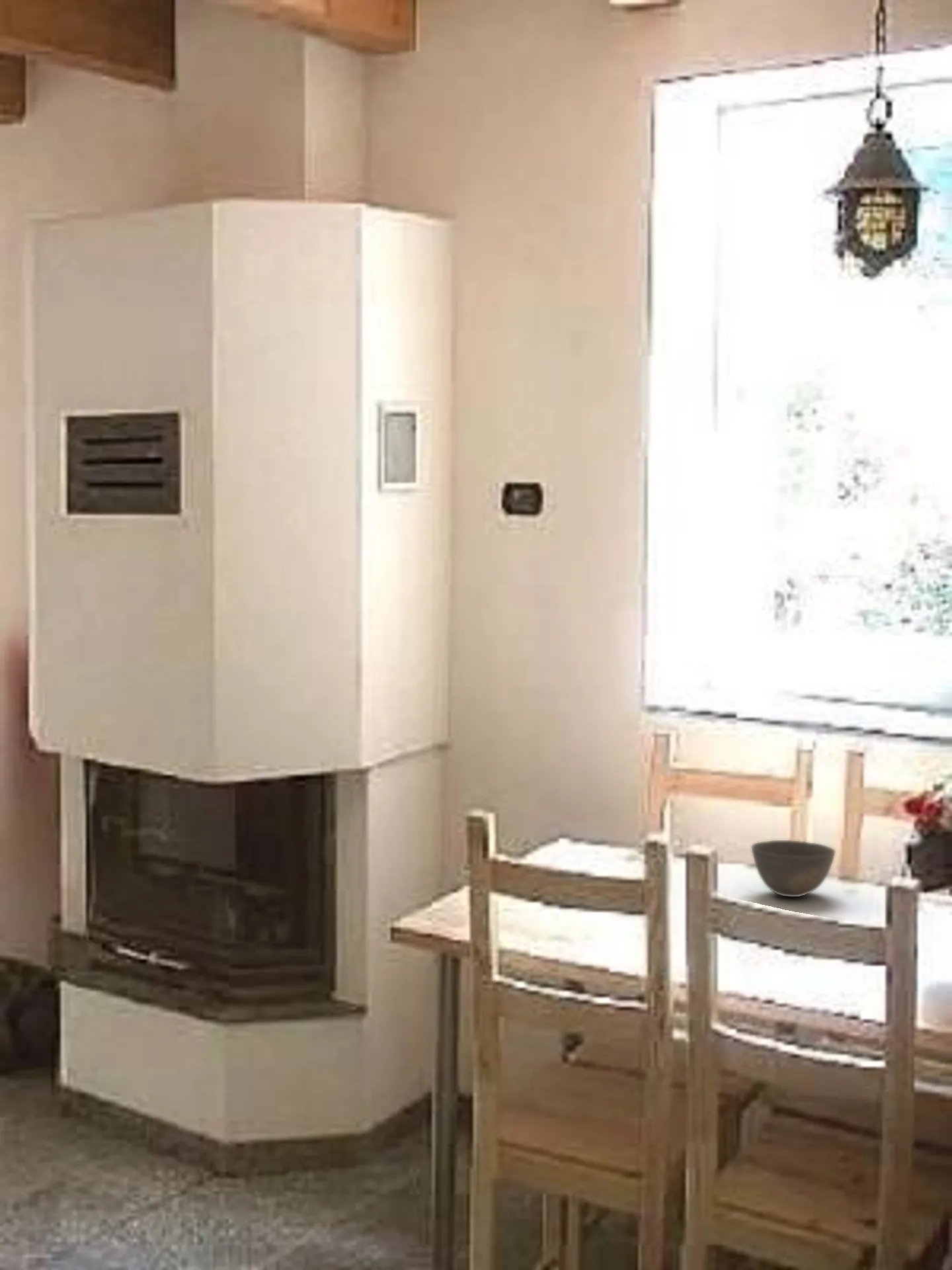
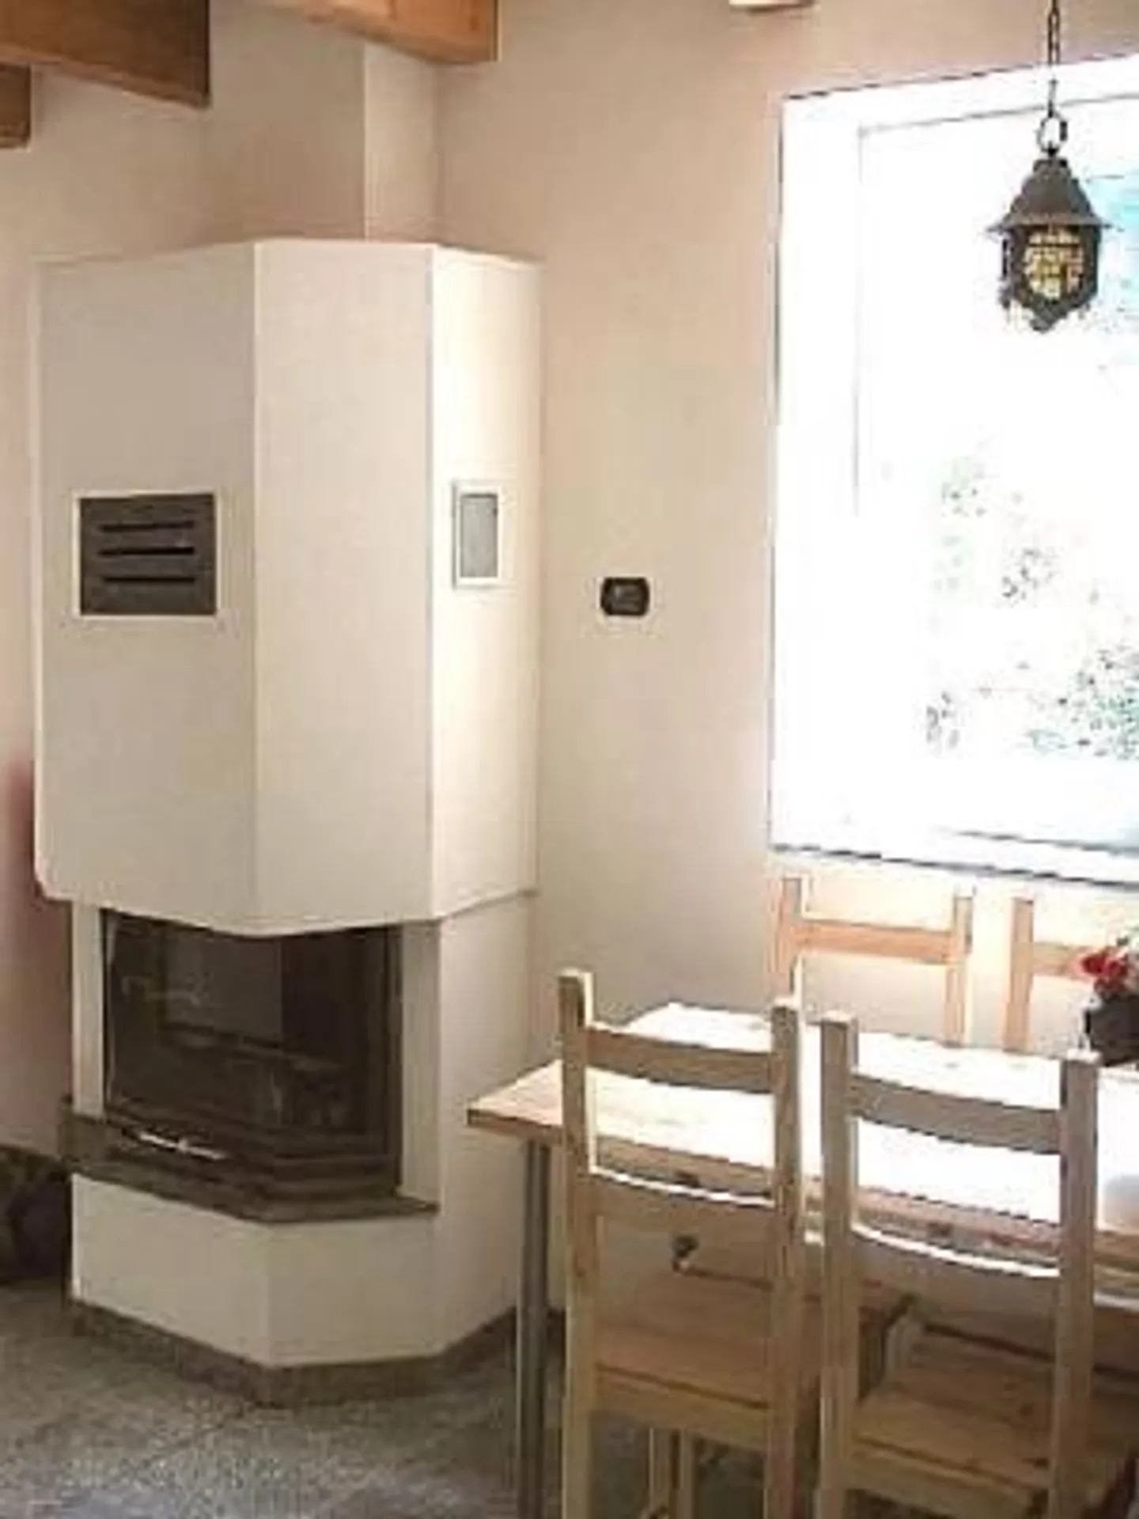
- bowl (793, 871)
